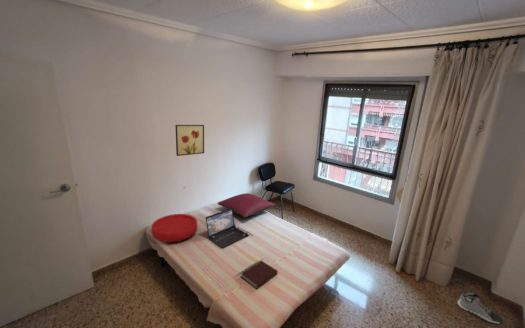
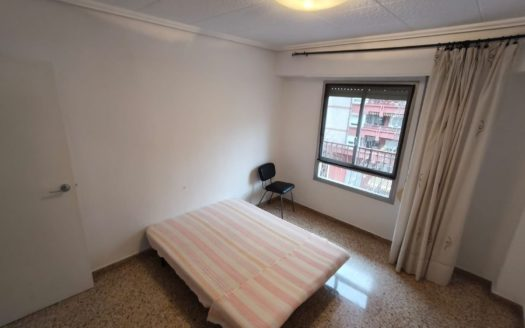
- notebook (259, 273)
- sneaker (481, 306)
- wall art (190, 139)
- laptop (227, 226)
- cushion (175, 228)
- pillow (246, 203)
